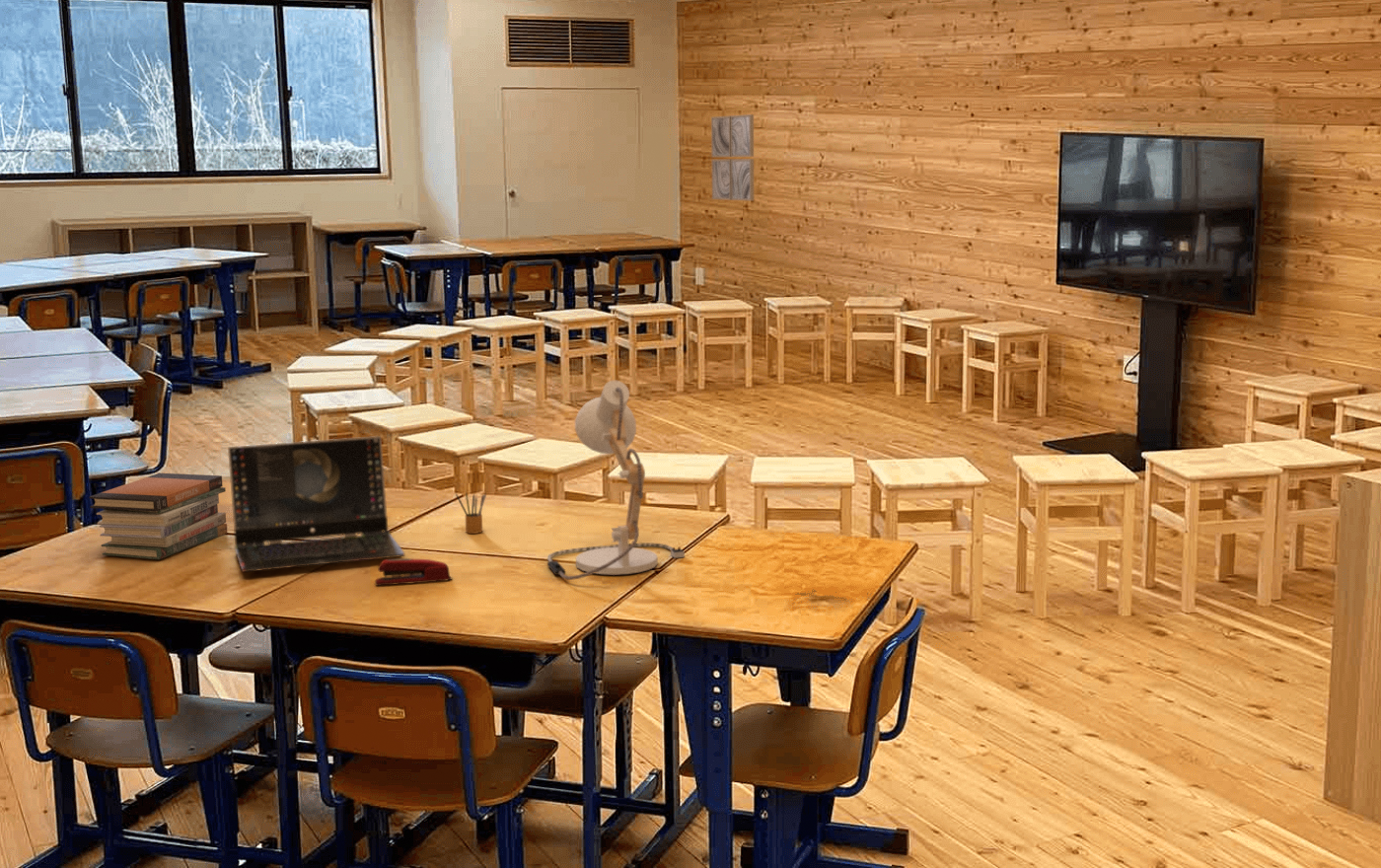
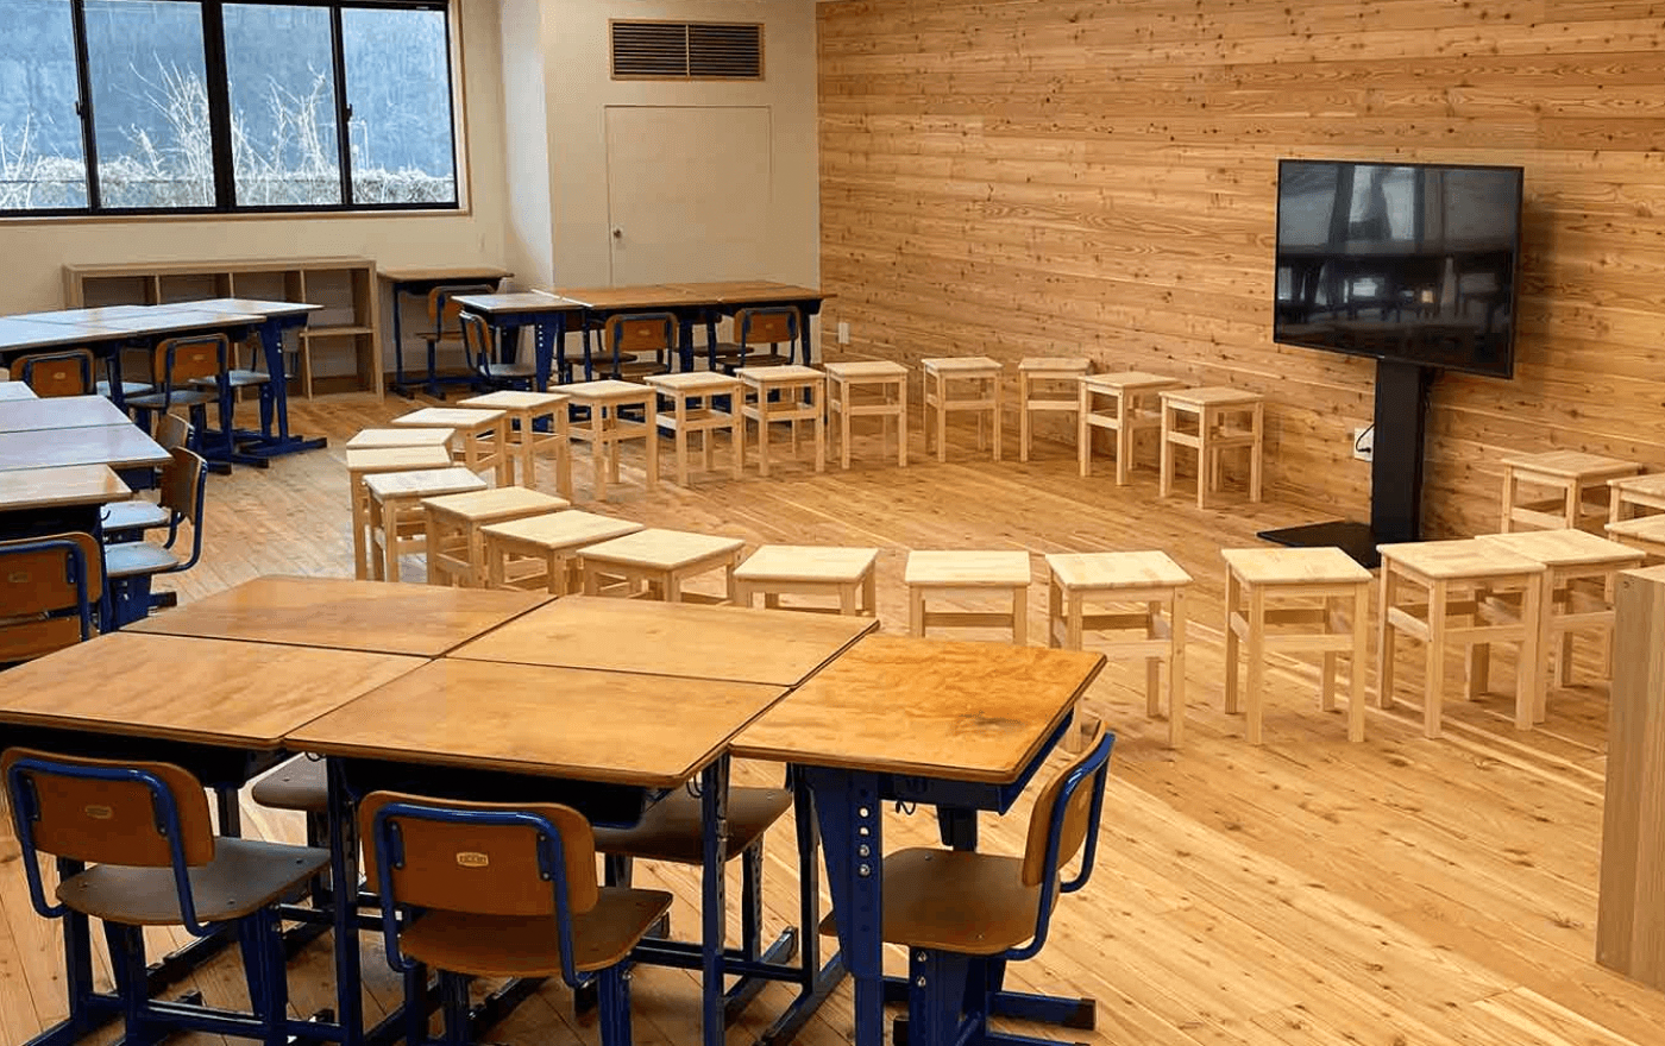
- wall art (732, 159)
- book stack (161, 515)
- stapler (413, 569)
- laptop computer (315, 503)
- desk lamp (618, 473)
- pencil box (472, 511)
